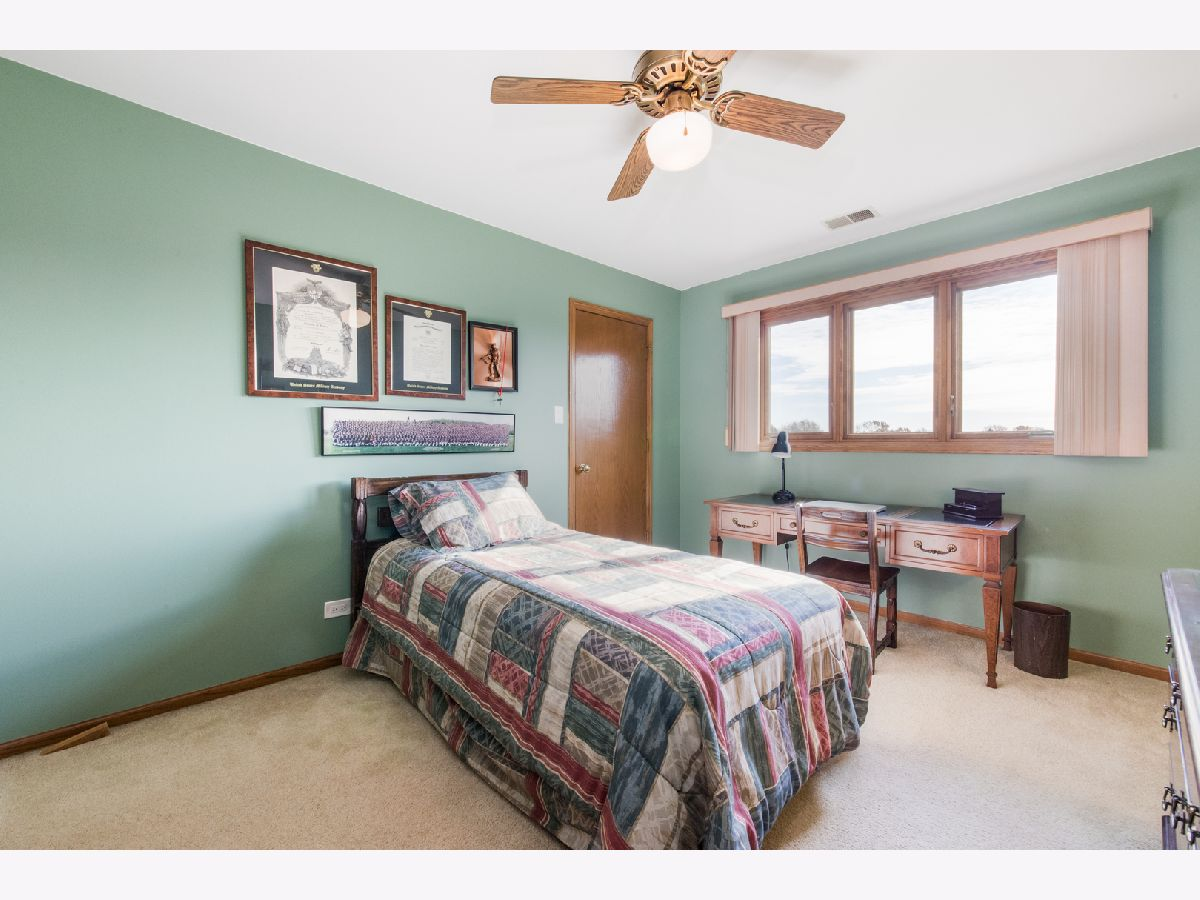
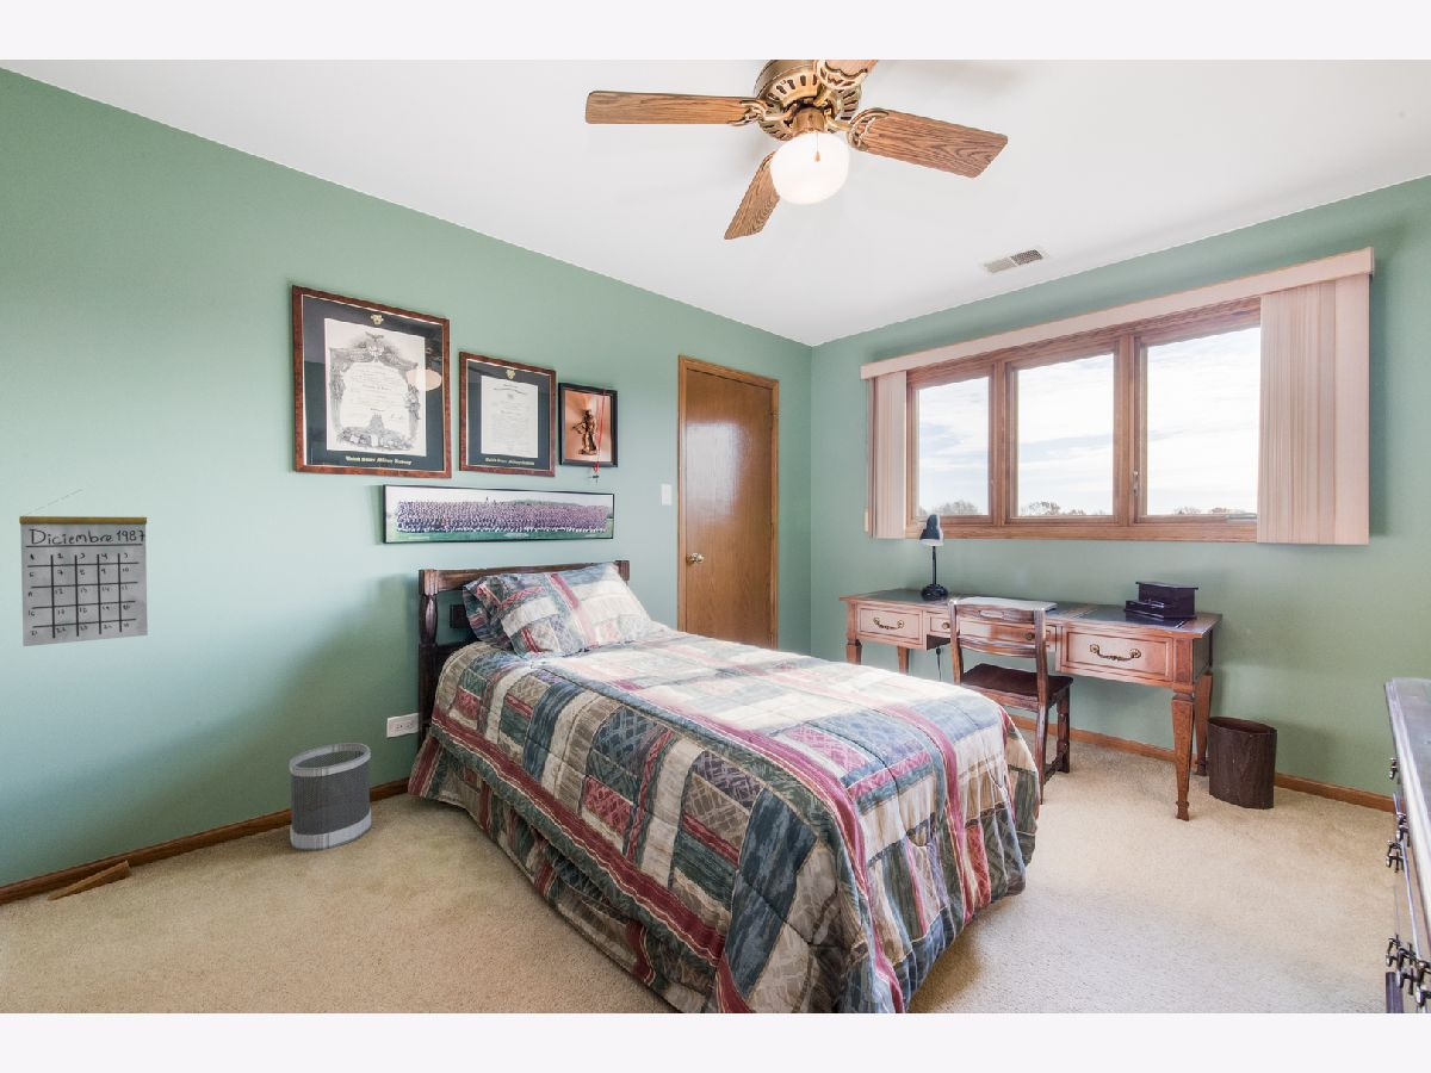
+ calendar (87, 564)
+ wastebasket (330, 794)
